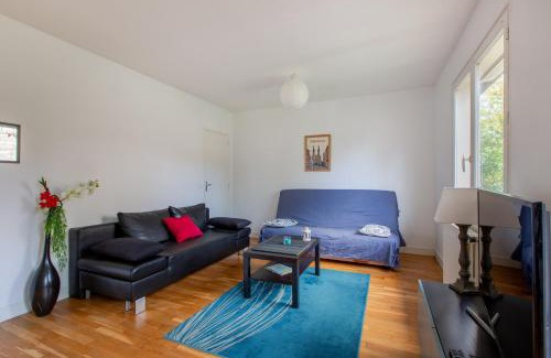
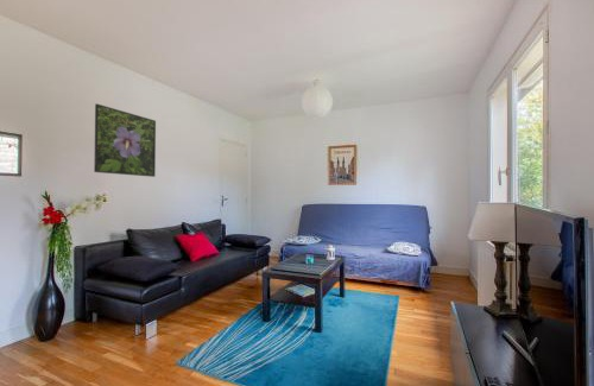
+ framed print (127, 144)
